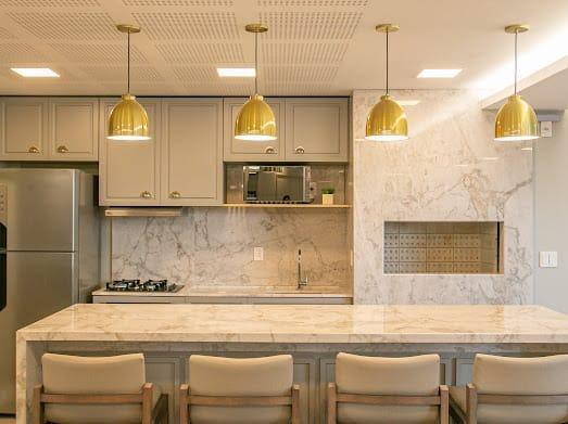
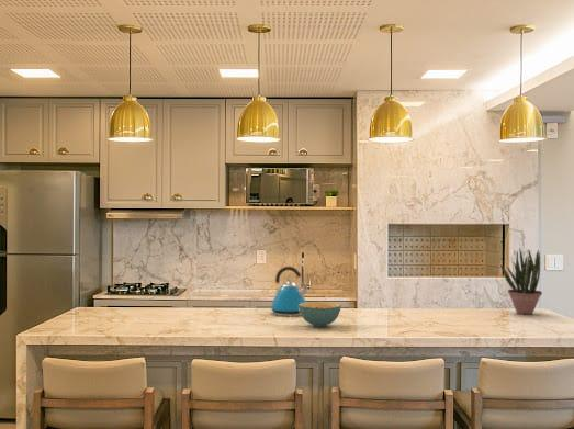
+ cereal bowl (319, 315)
+ kettle (288, 290)
+ potted plant (522, 280)
